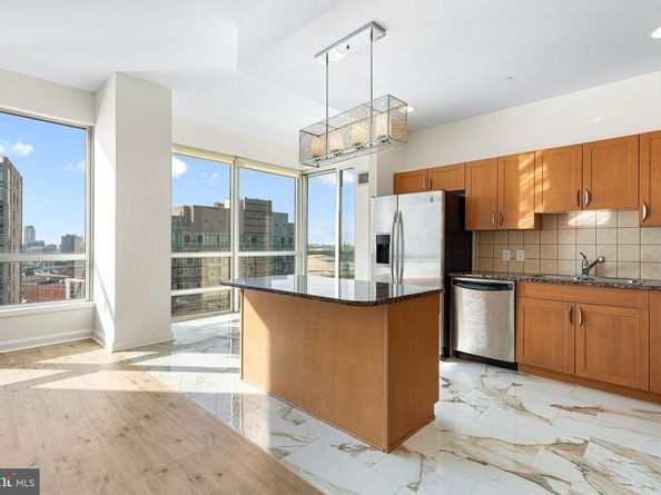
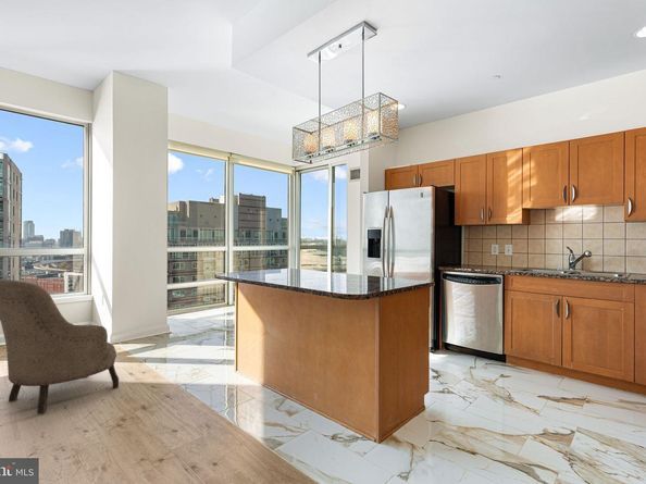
+ armchair (55, 336)
